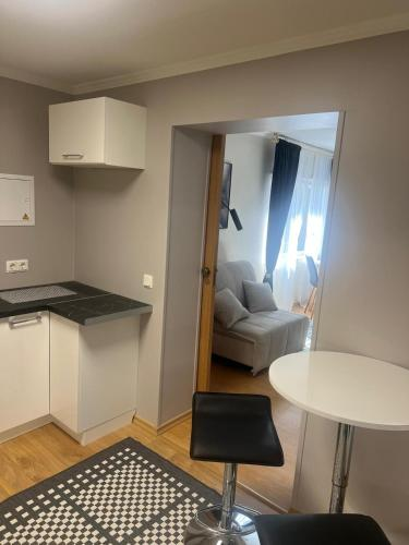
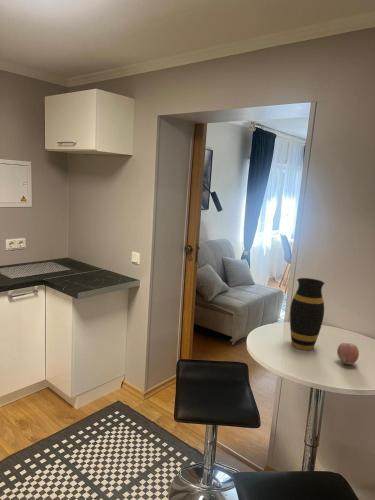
+ vase (306, 313)
+ fruit (348, 353)
